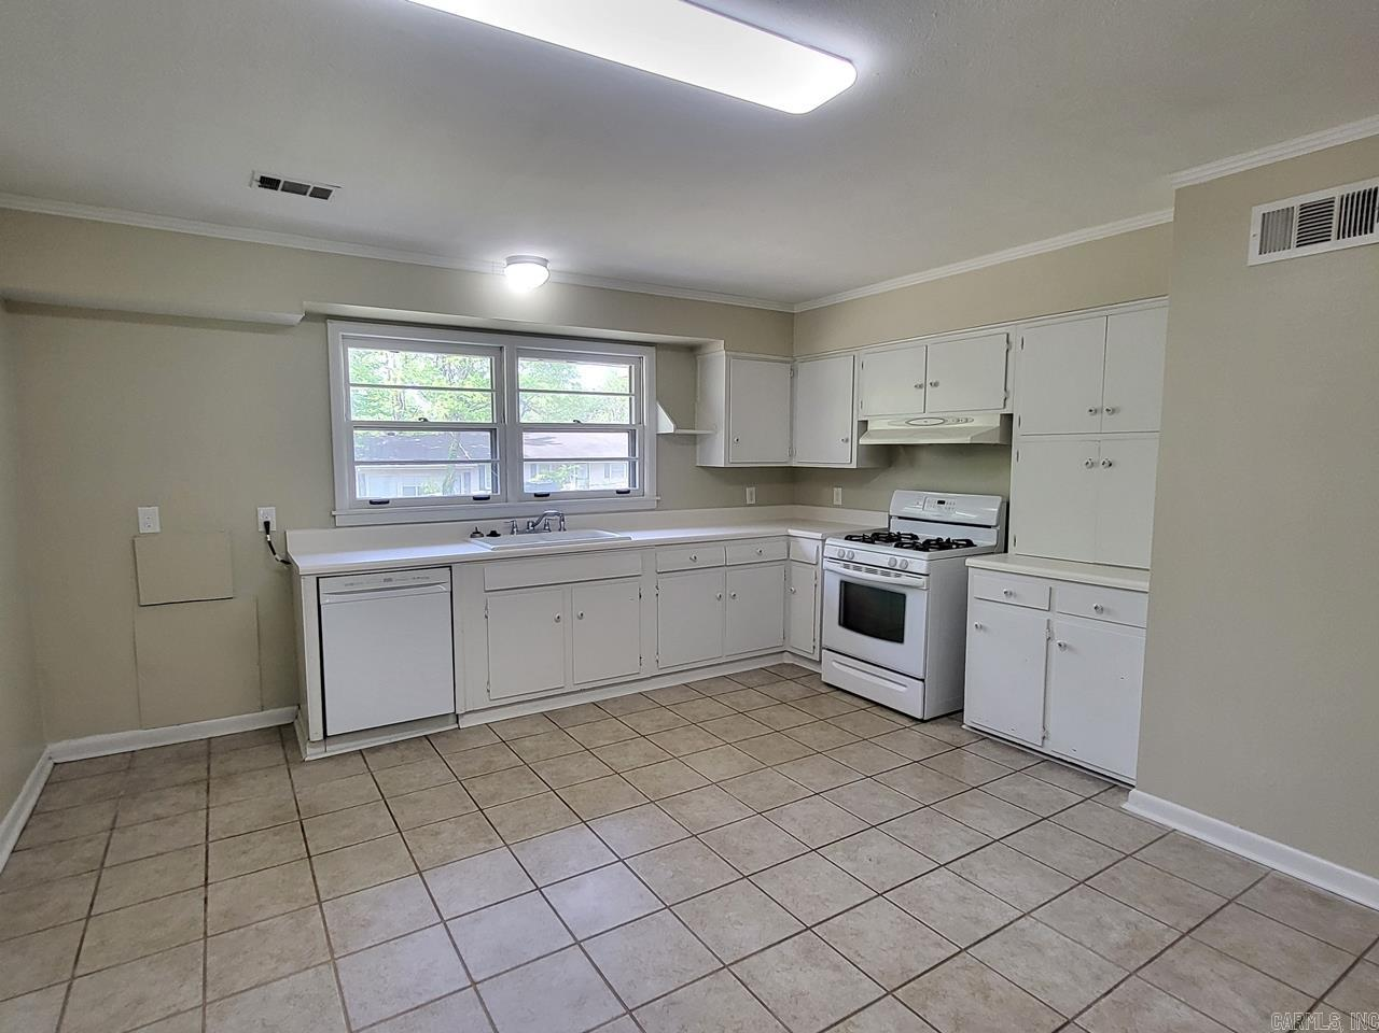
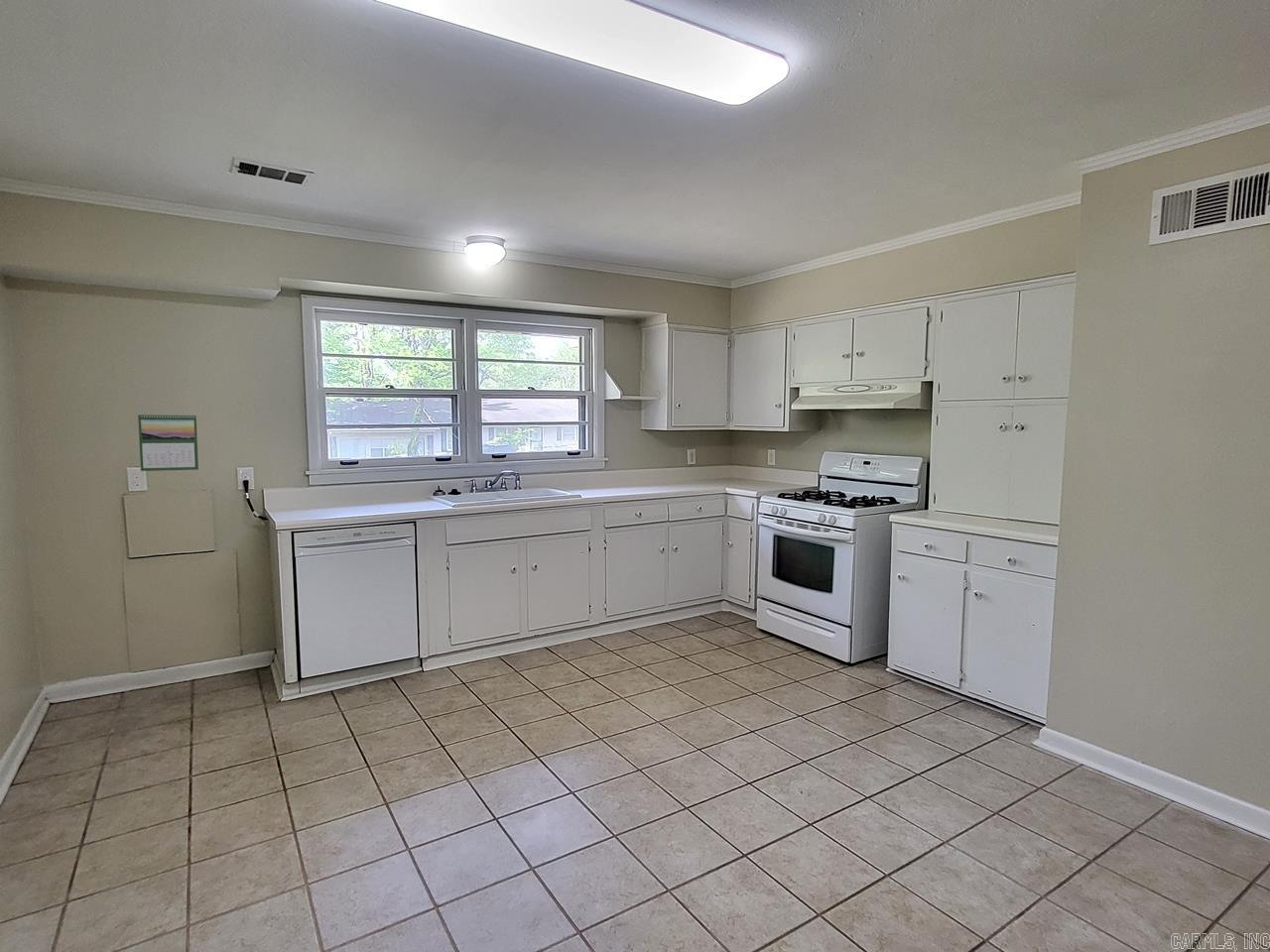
+ calendar (169, 441)
